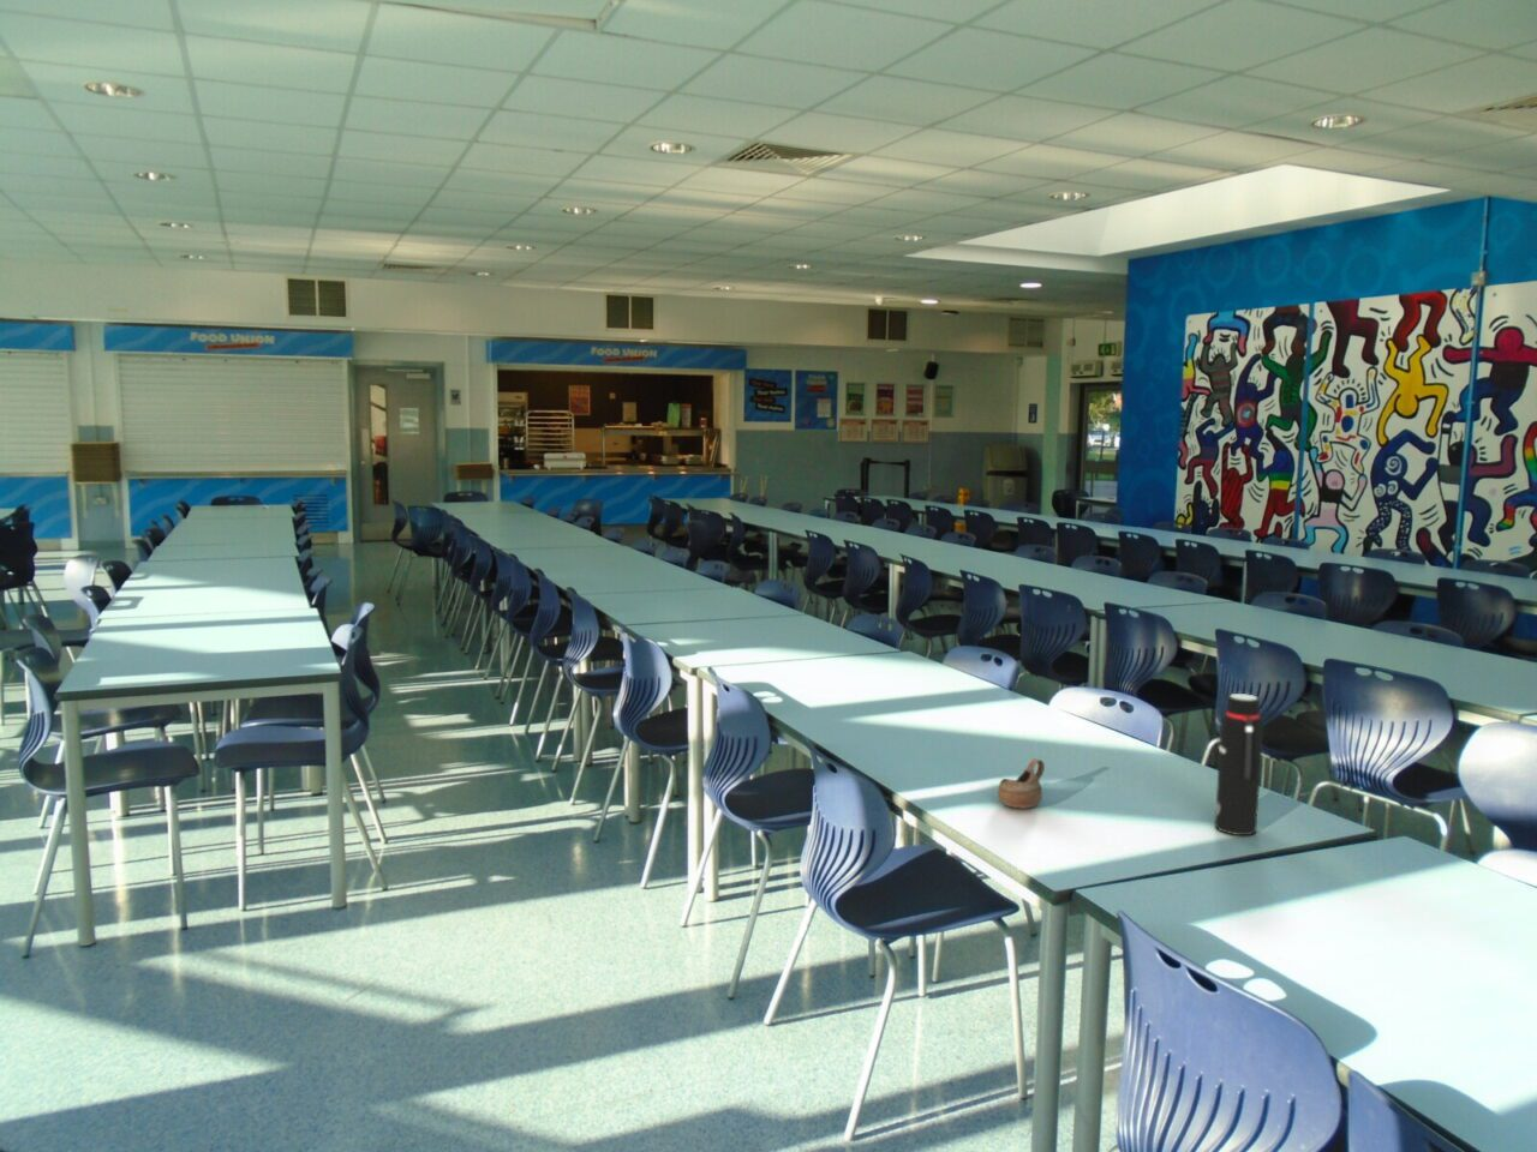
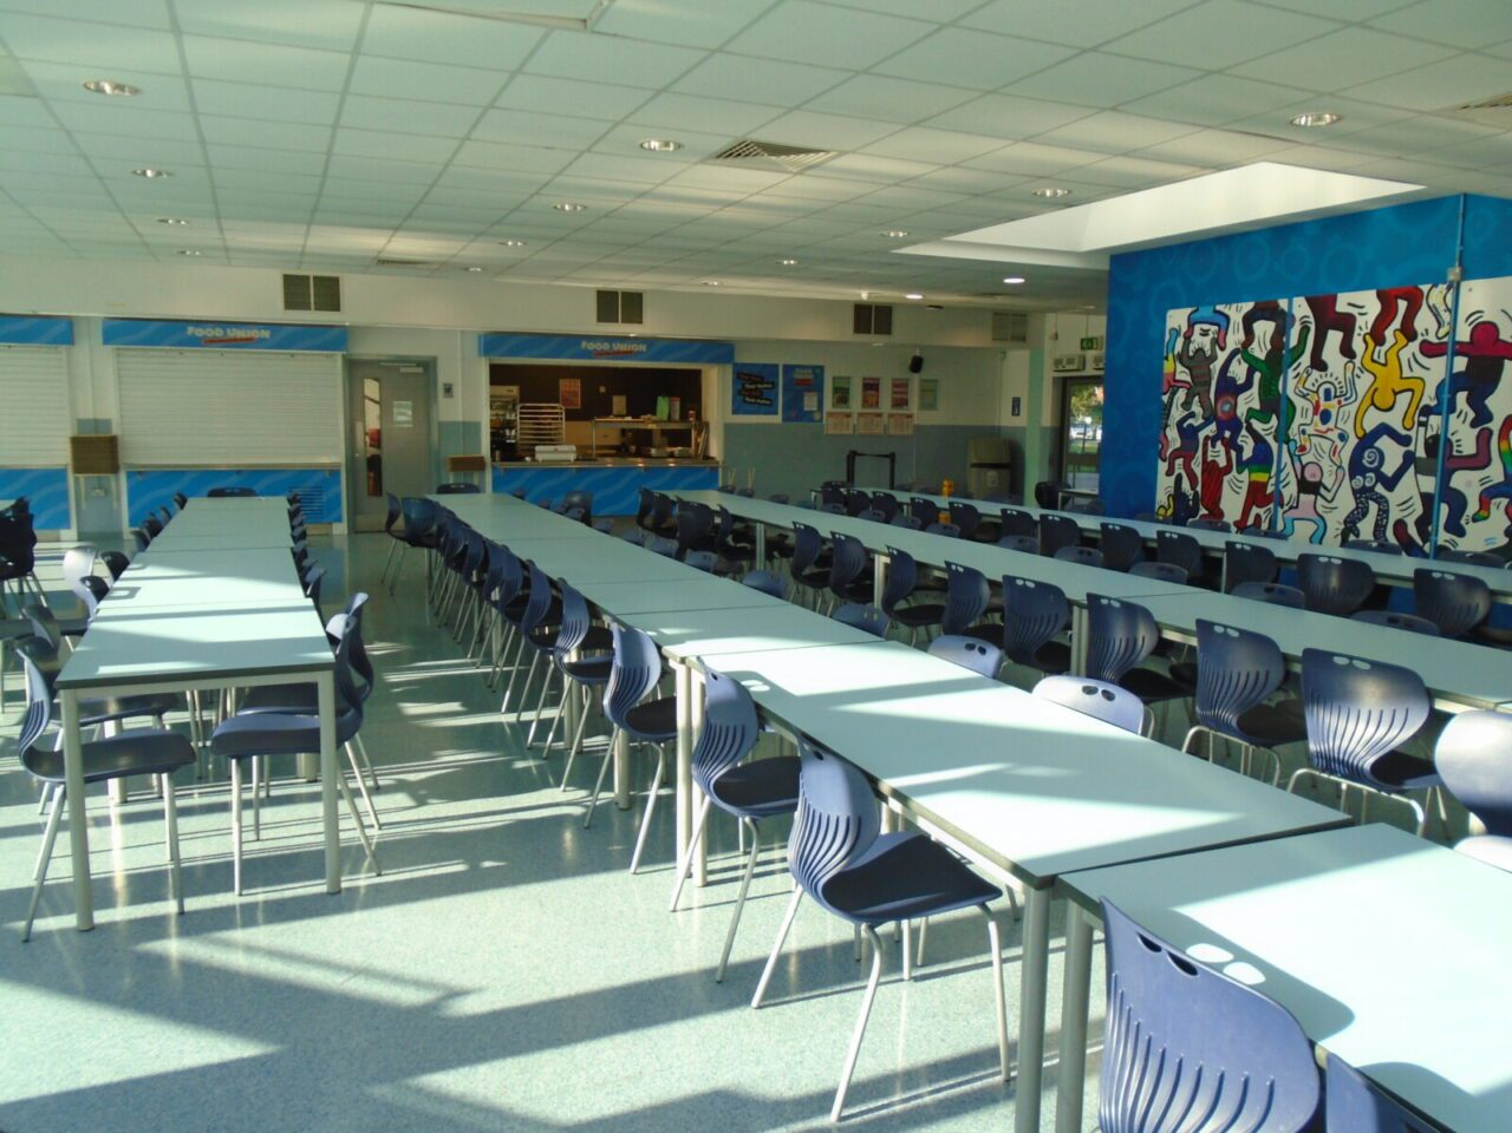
- cup (1025, 785)
- water bottle (1240, 765)
